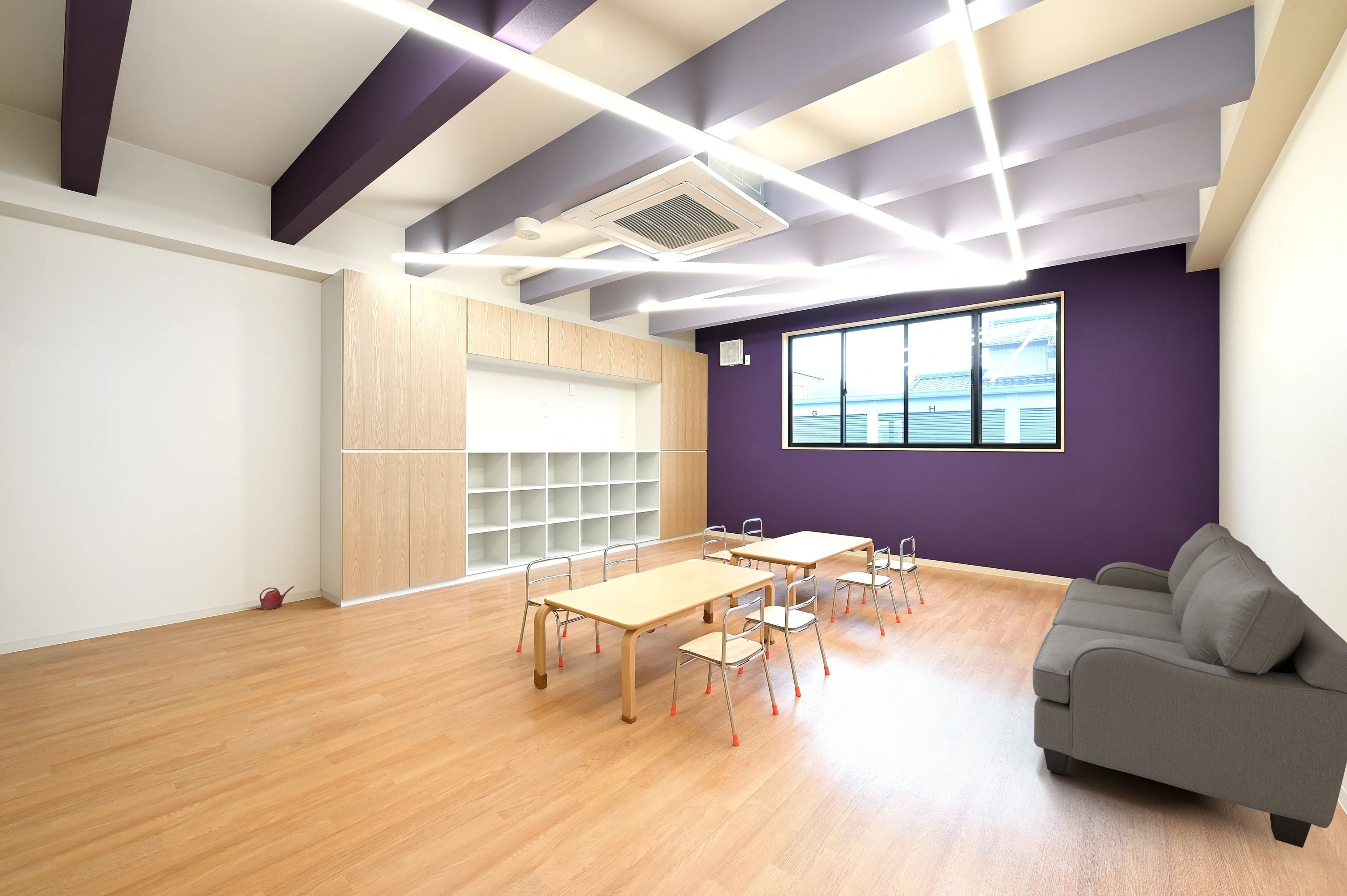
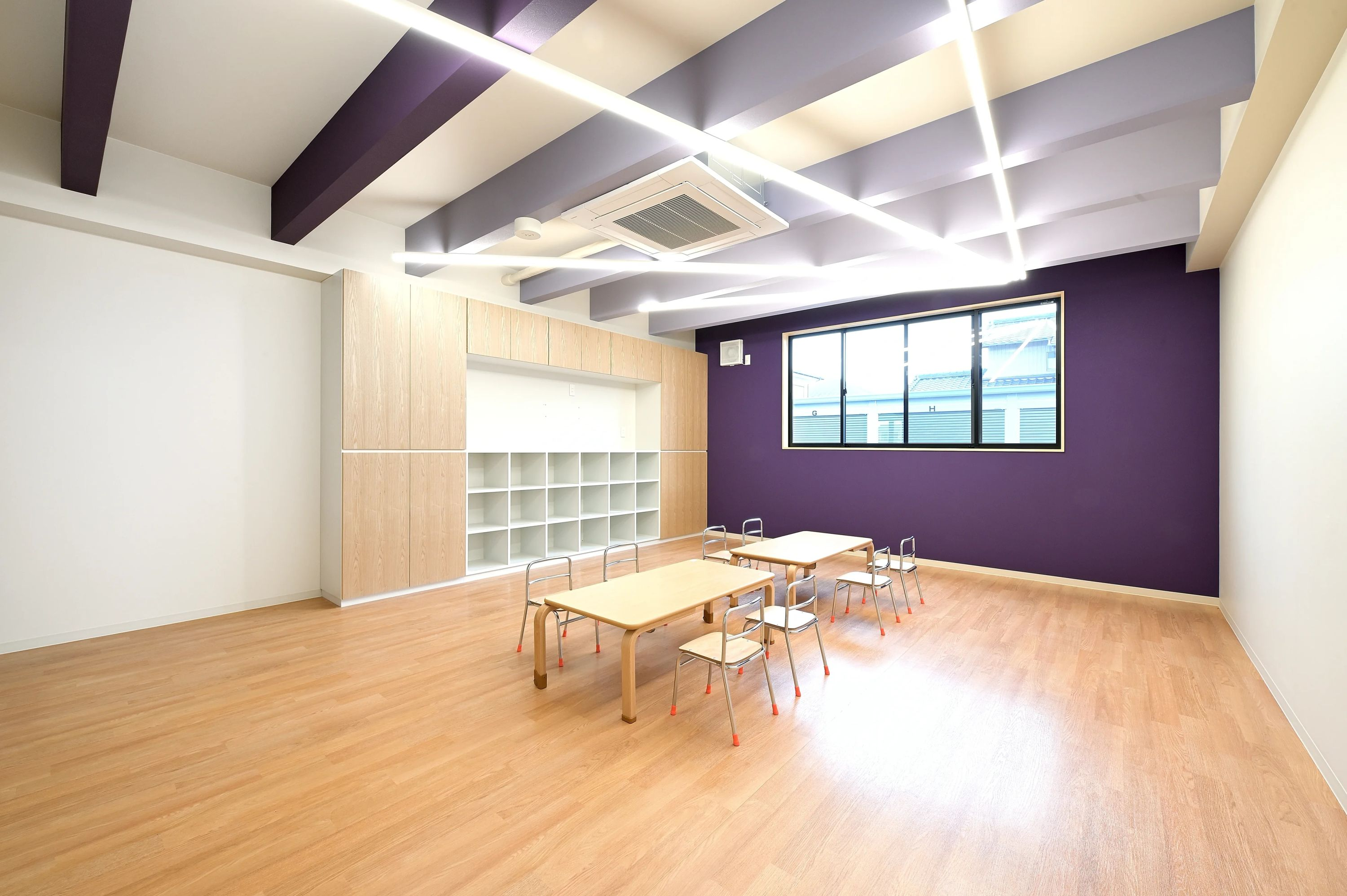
- watering can (277, 596)
- sofa (1163, 625)
